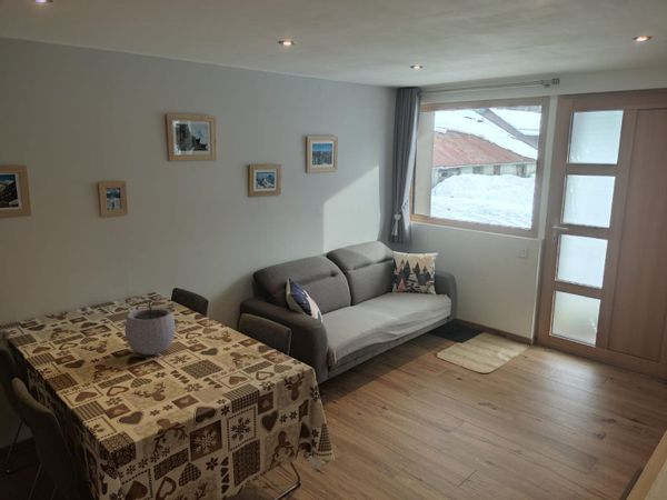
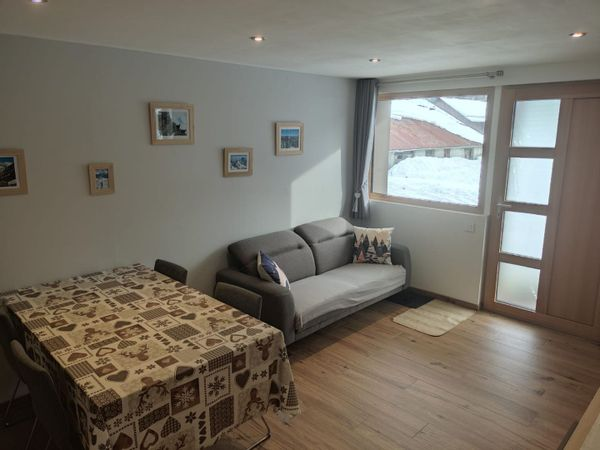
- plant pot (150, 323)
